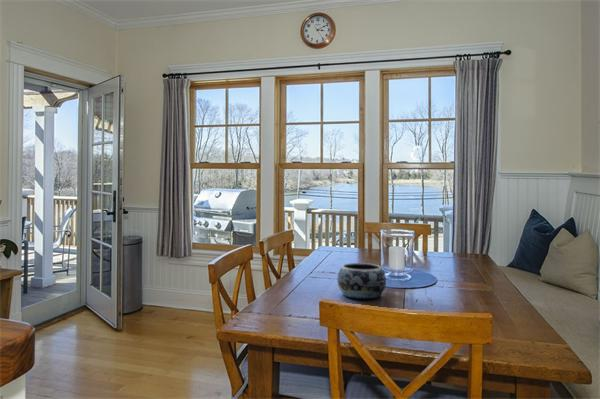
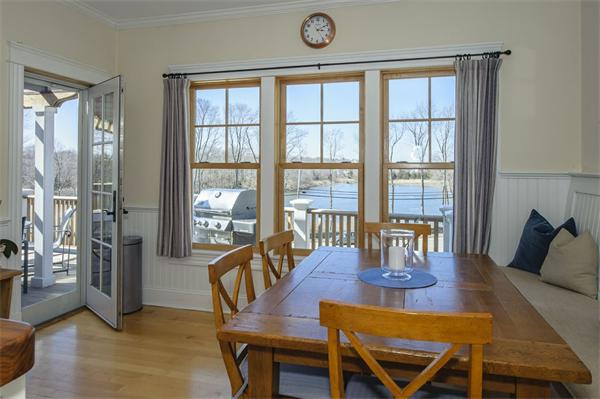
- decorative bowl (361, 280)
